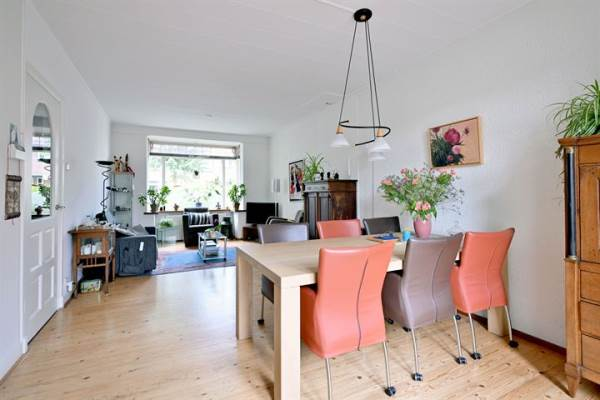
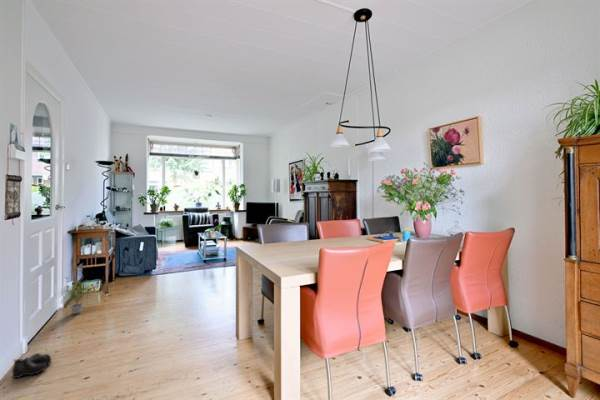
+ boots (33, 359)
+ potted plant (74, 295)
